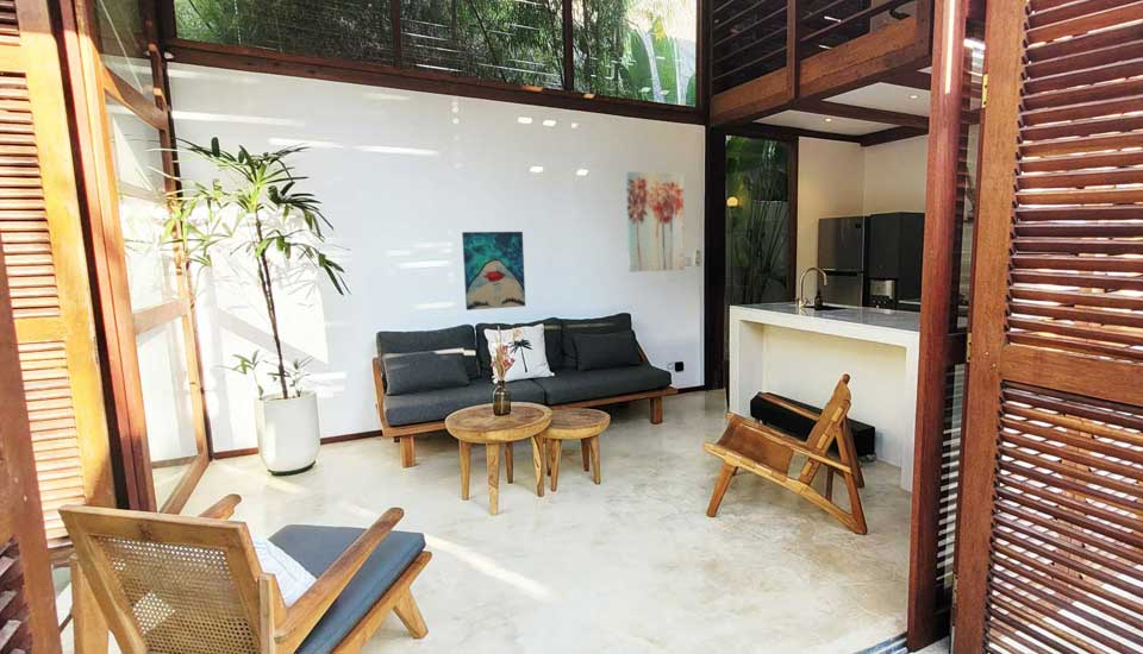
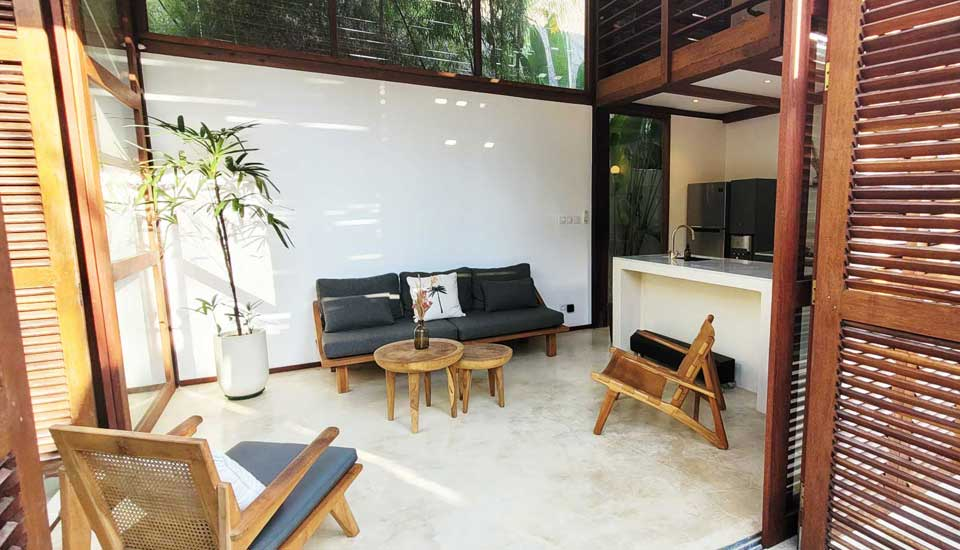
- wall art (494, 270)
- wall art (656, 221)
